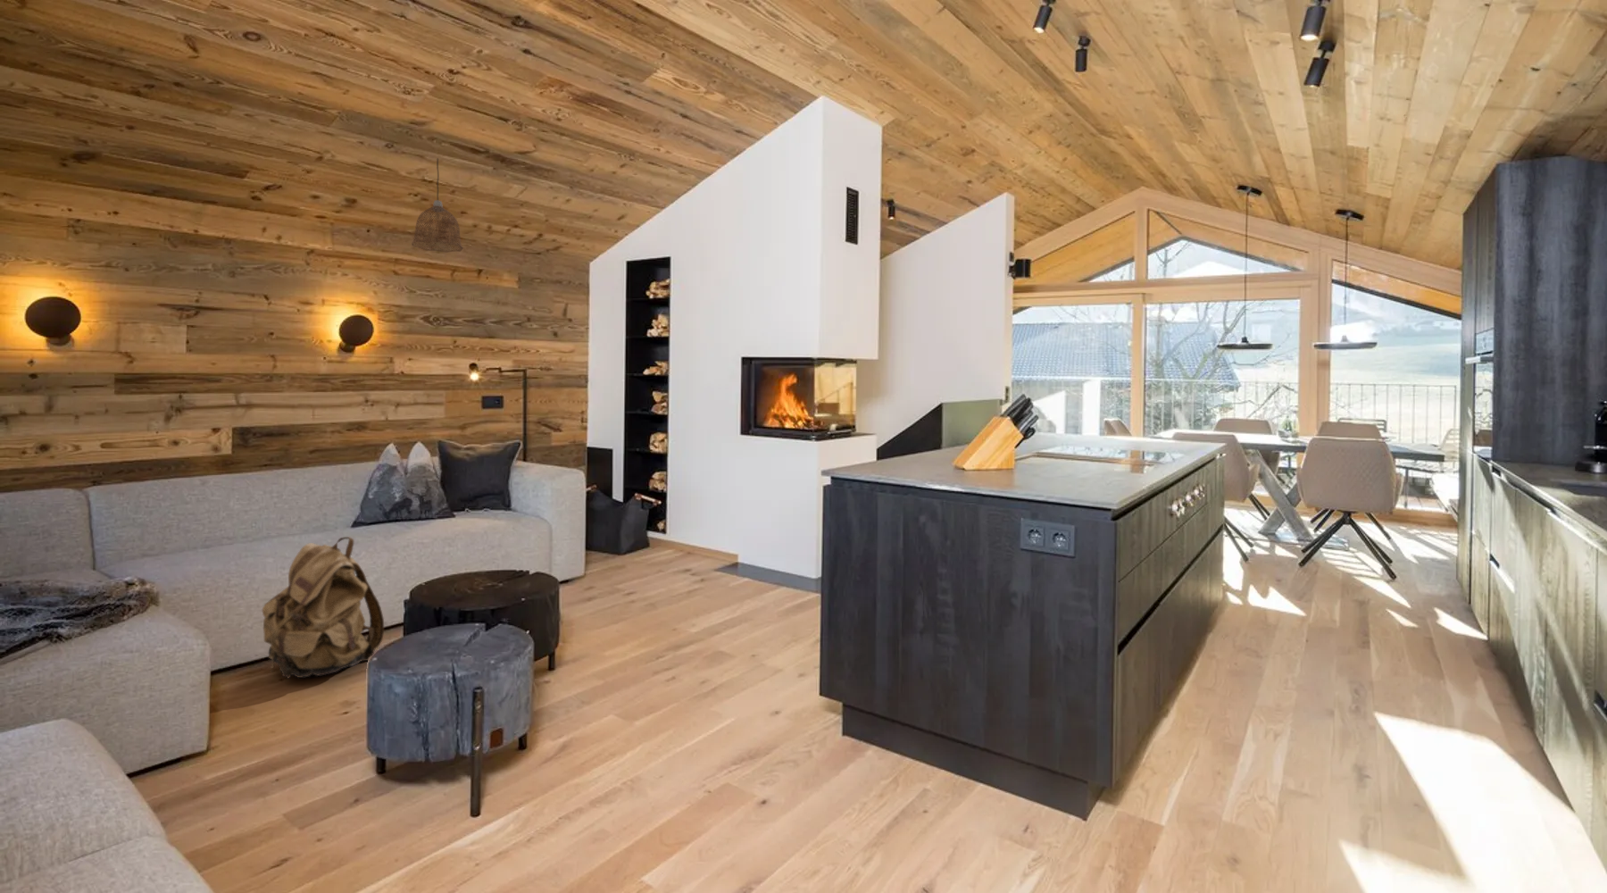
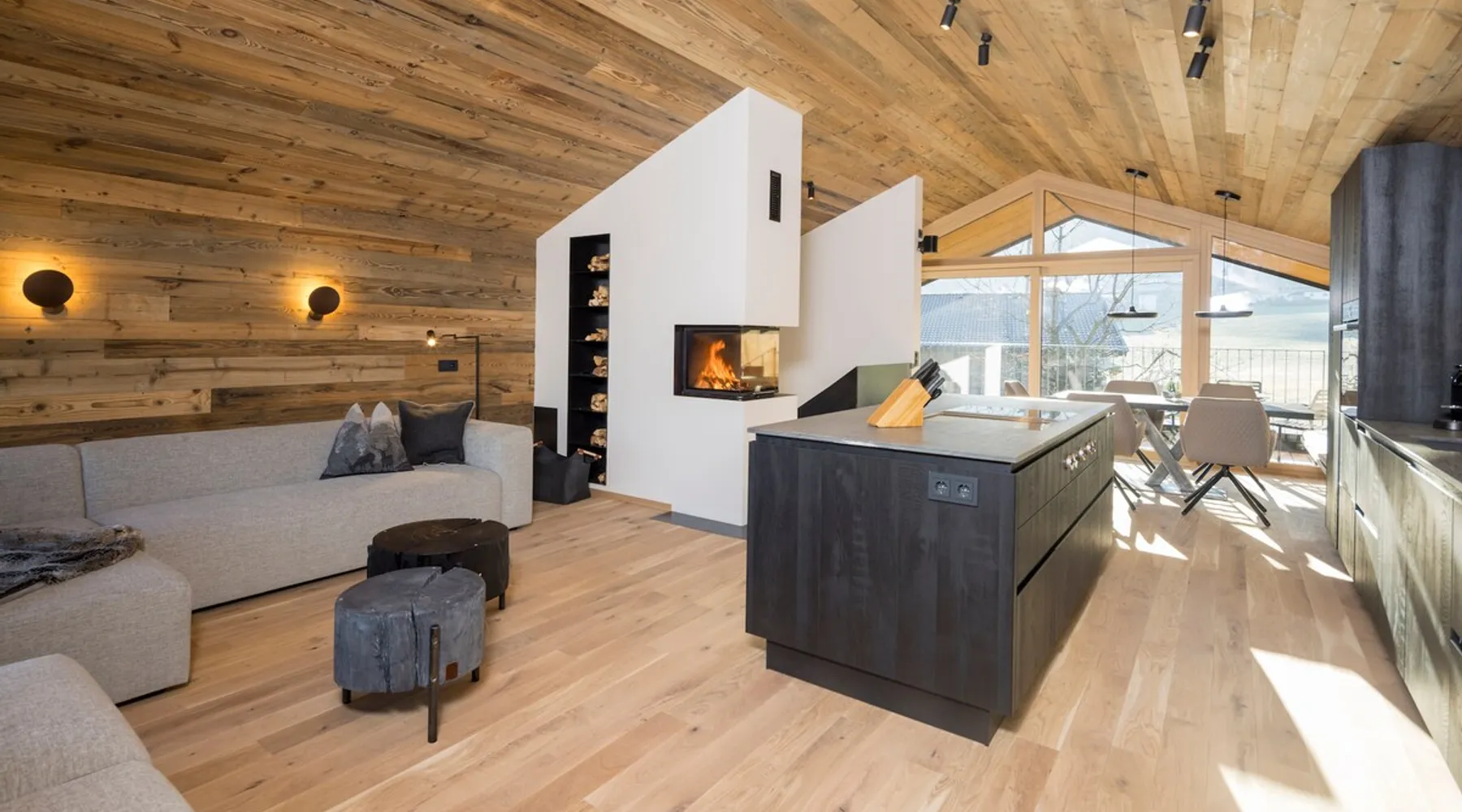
- backpack (321, 600)
- pendant lamp (437, 202)
